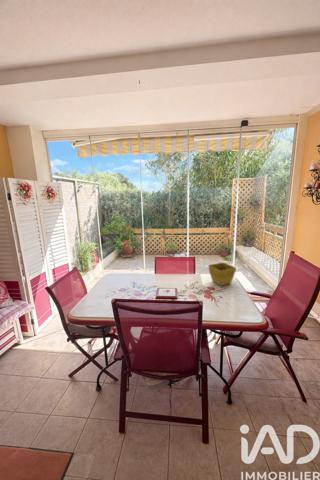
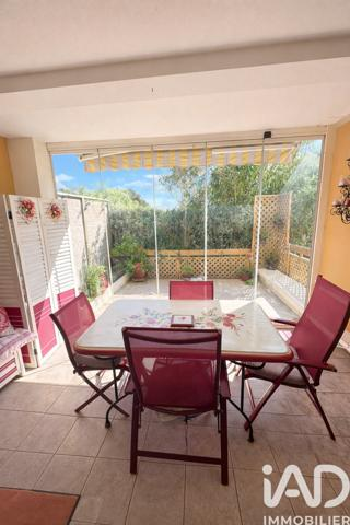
- flower pot (221, 274)
